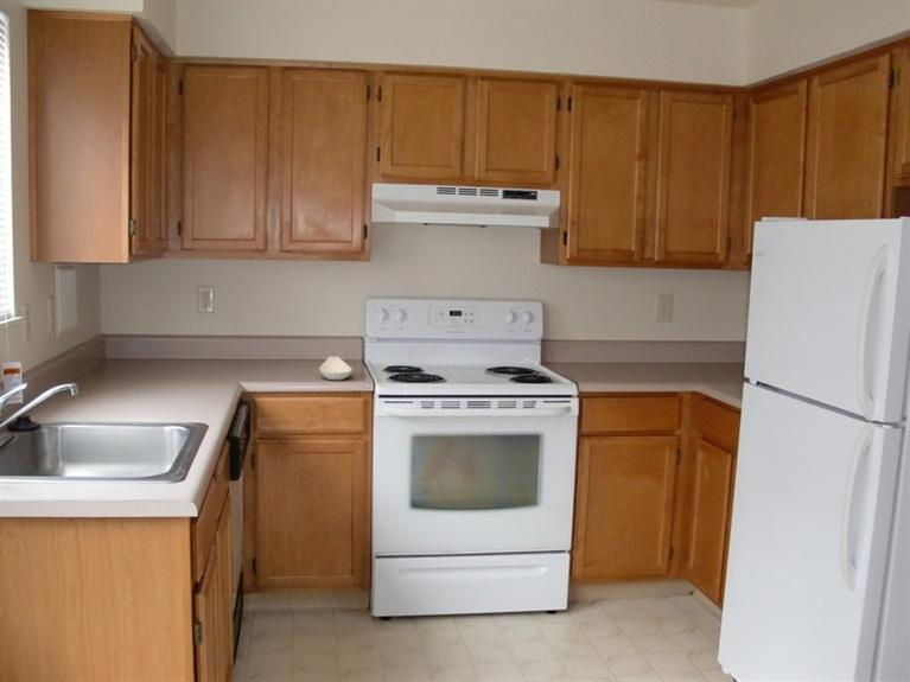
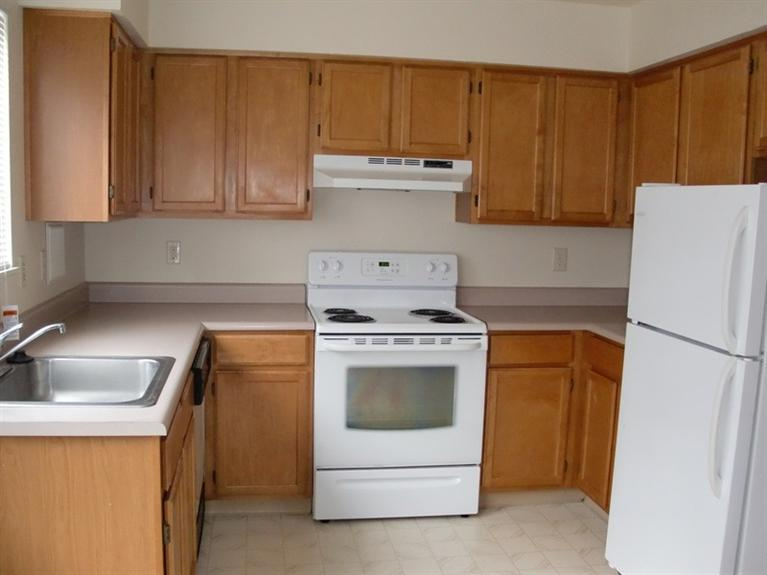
- spoon rest (333, 367)
